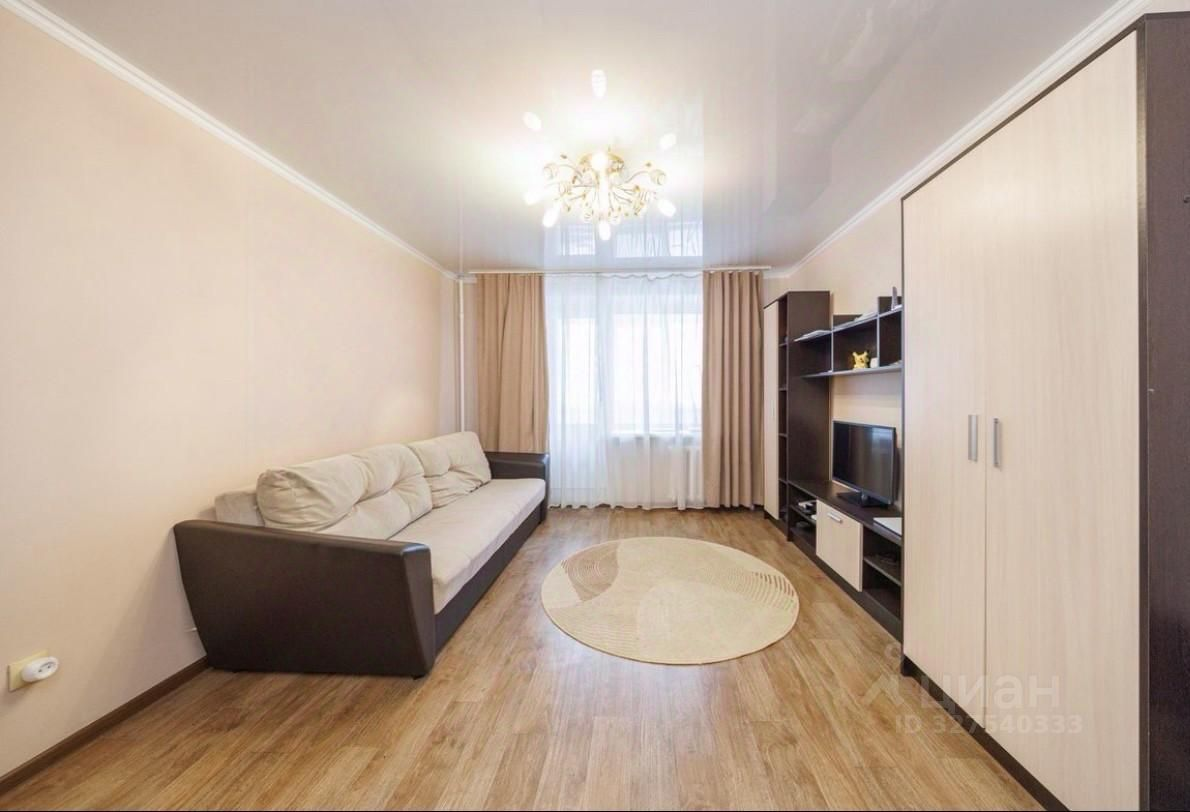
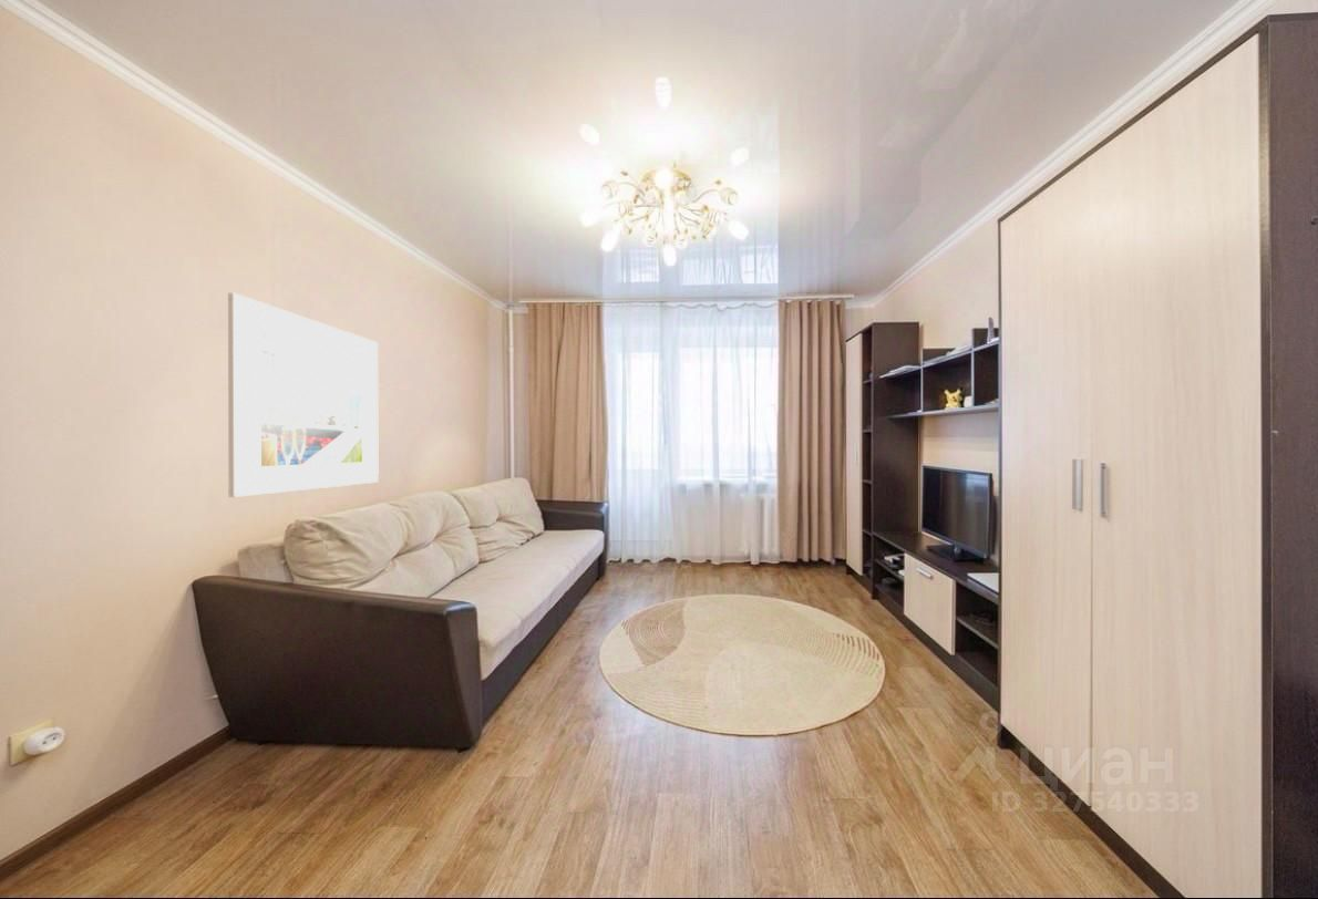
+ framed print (317, 405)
